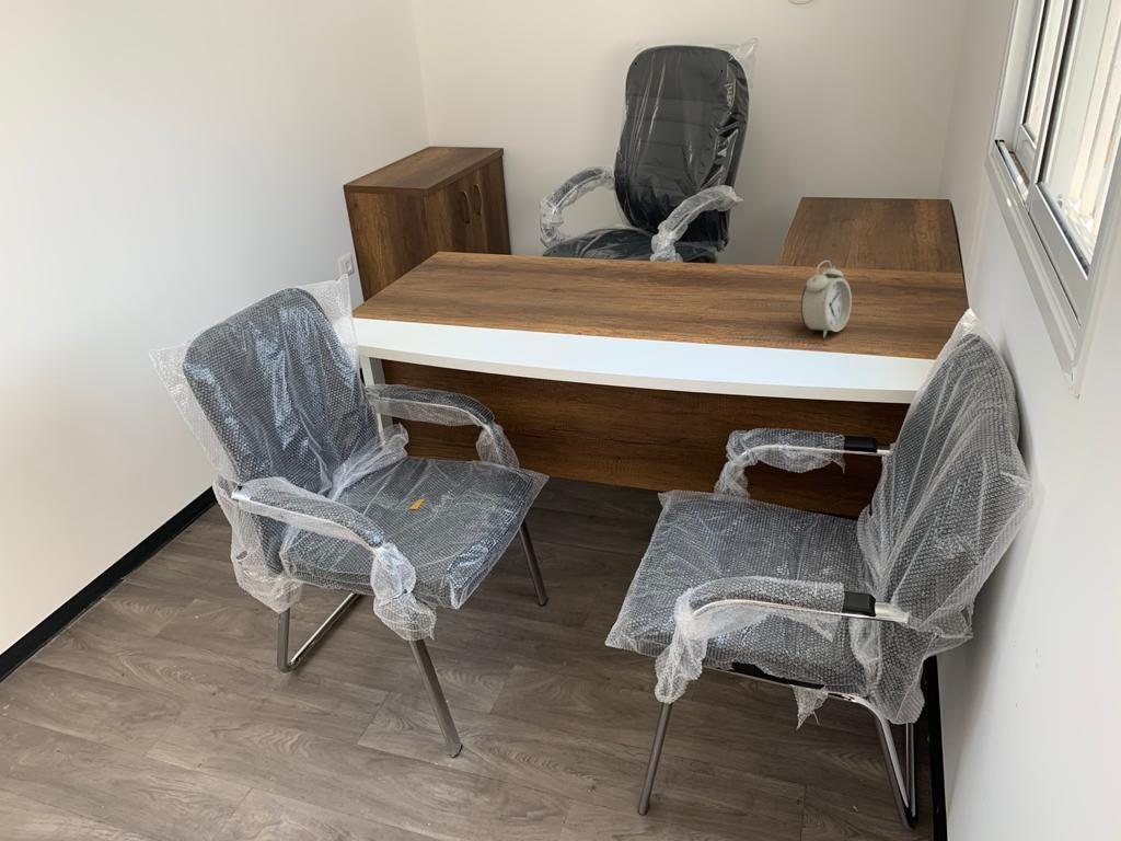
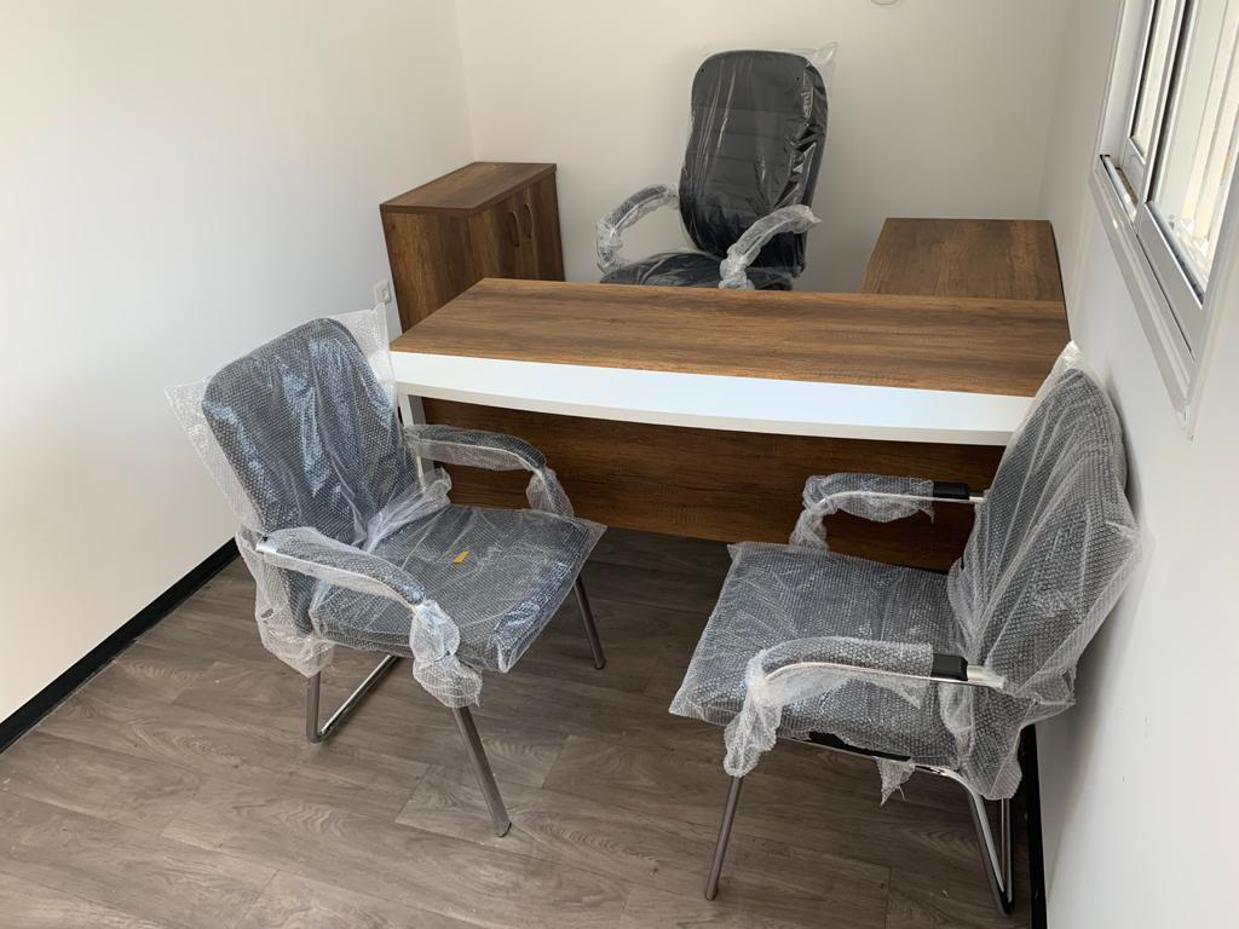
- alarm clock (827, 297)
